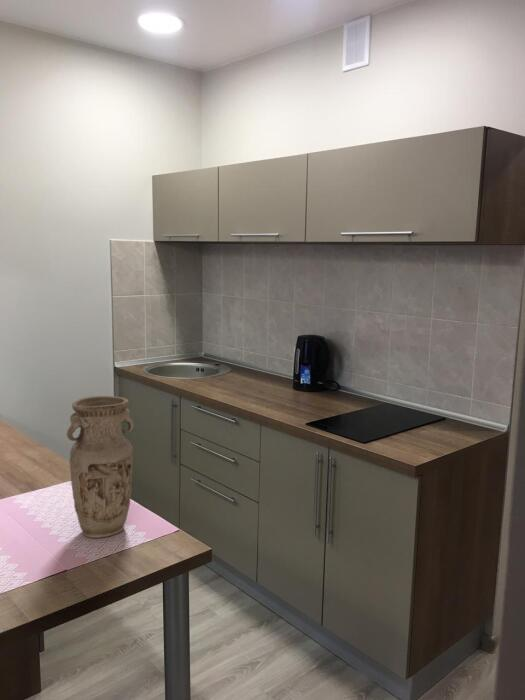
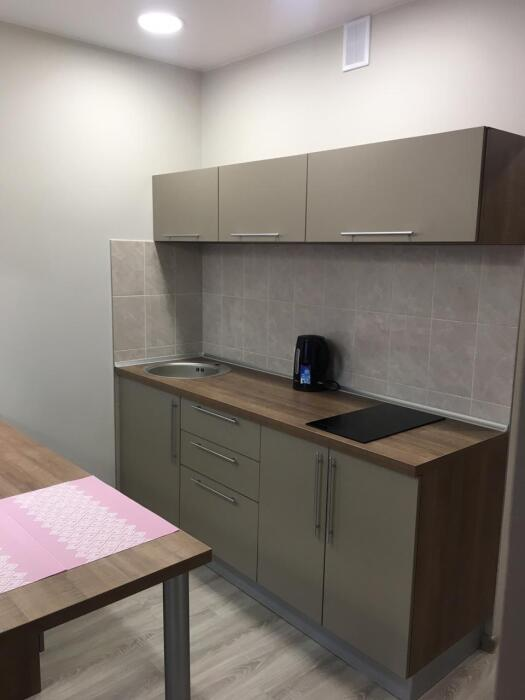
- vase (102, 466)
